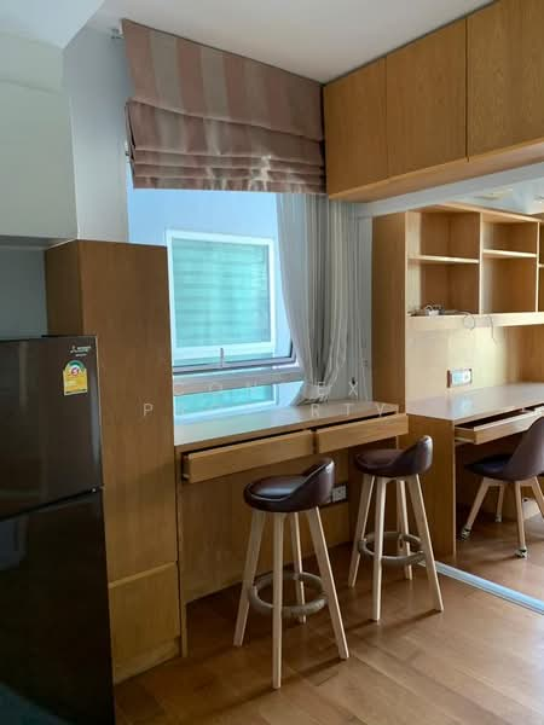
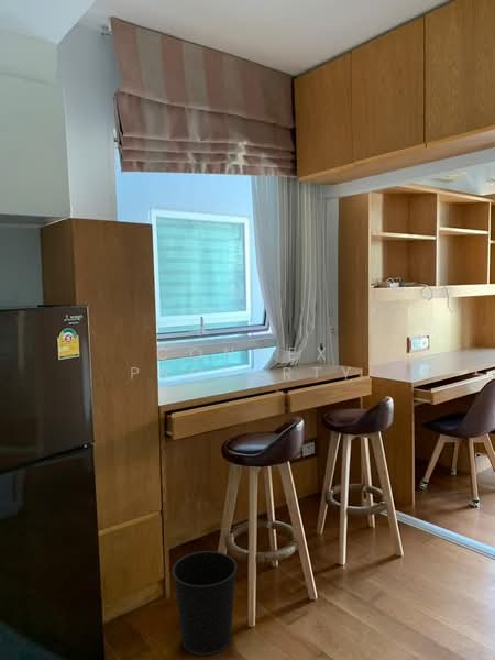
+ wastebasket (206, 603)
